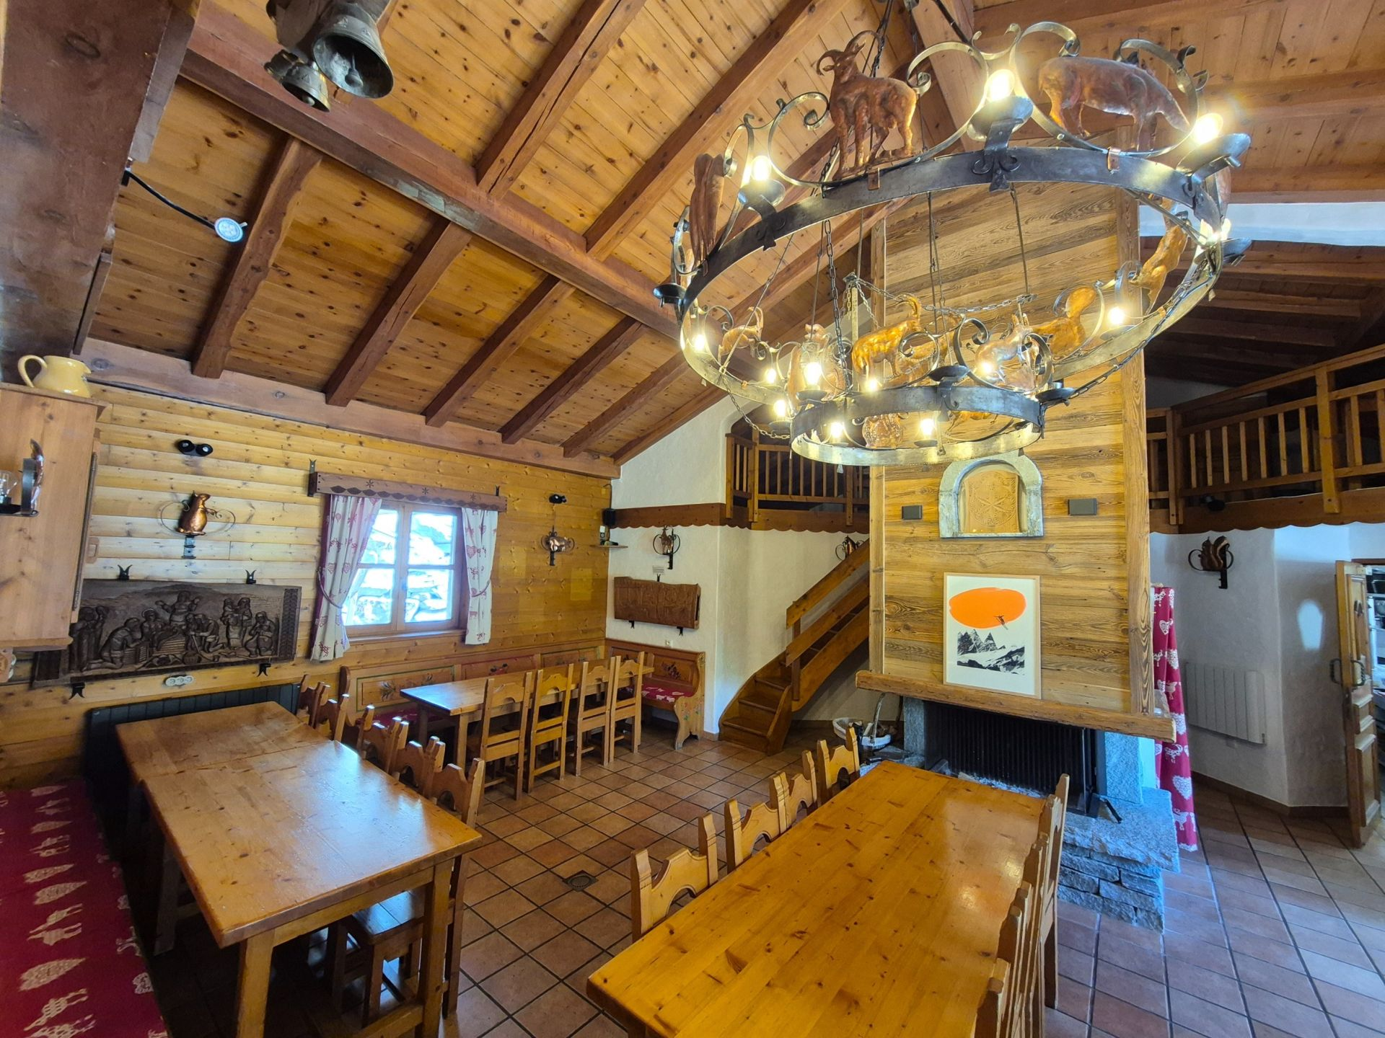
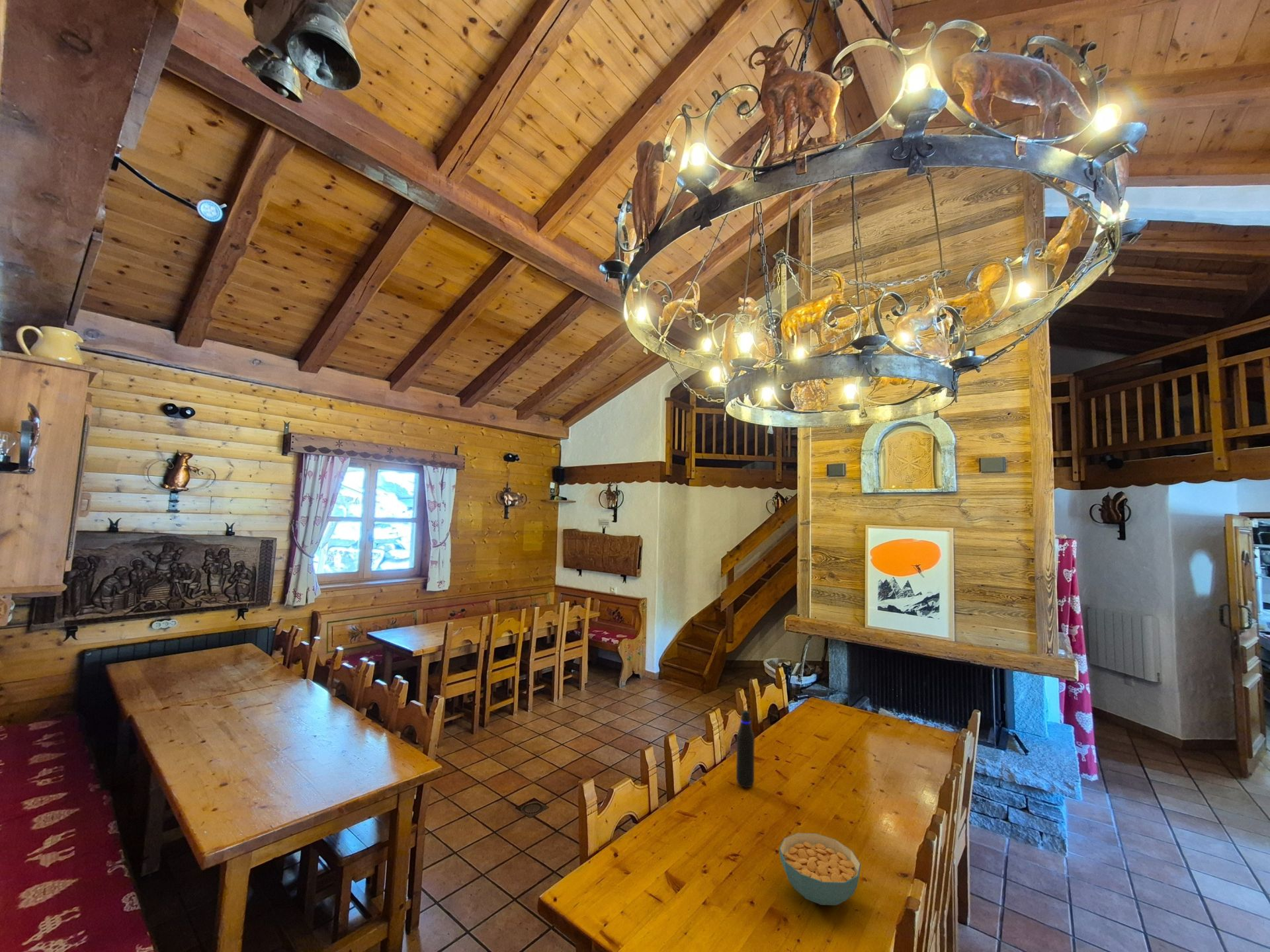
+ cereal bowl (819, 875)
+ water bottle (745, 748)
